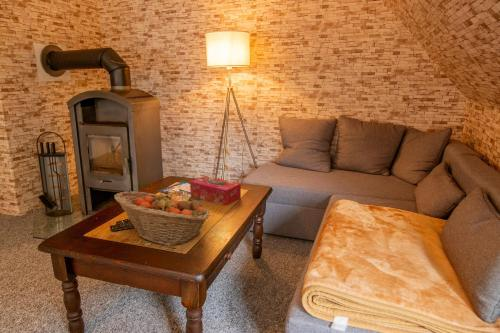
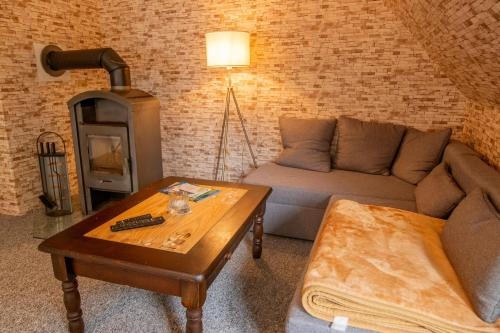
- fruit basket (163, 212)
- tissue box (215, 190)
